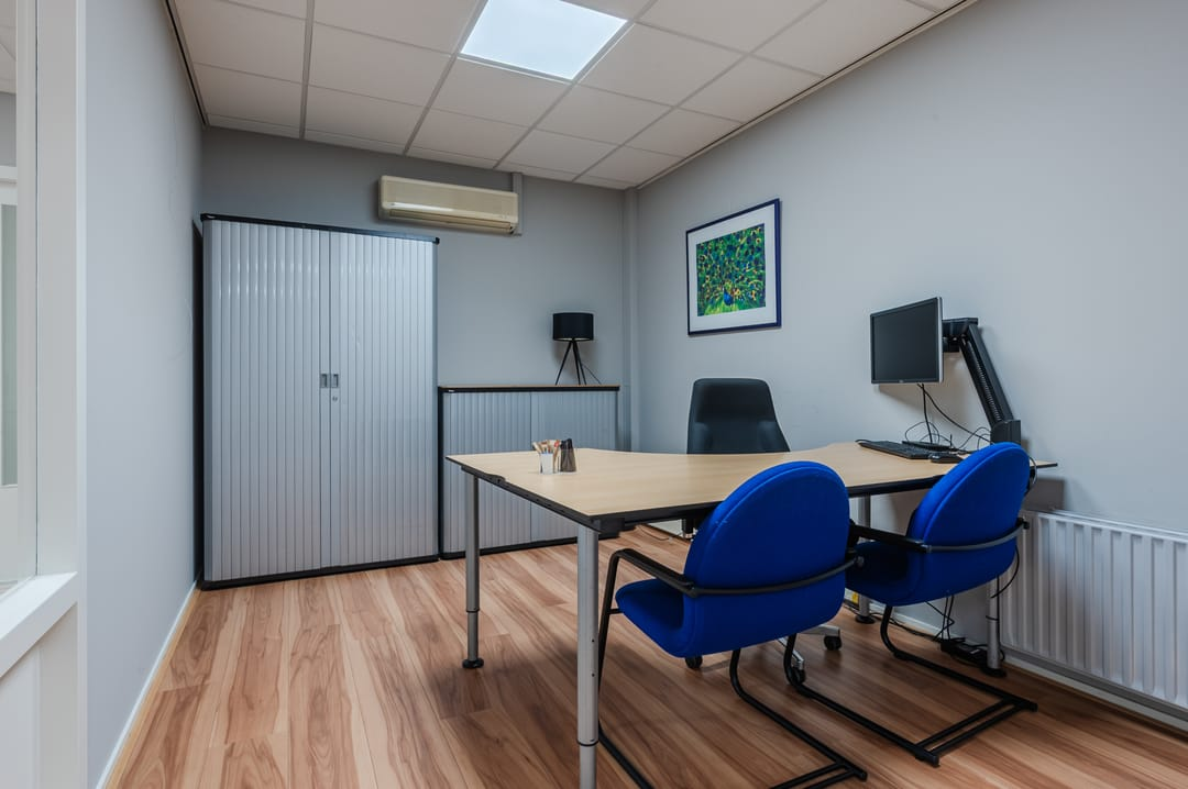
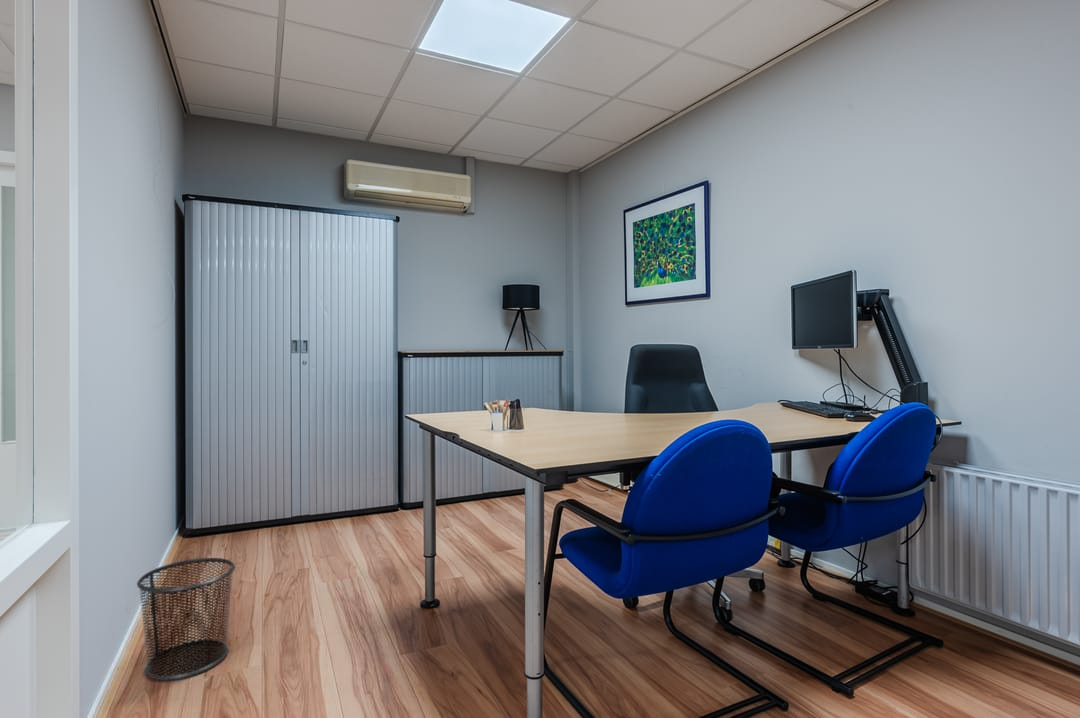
+ waste bin (188, 616)
